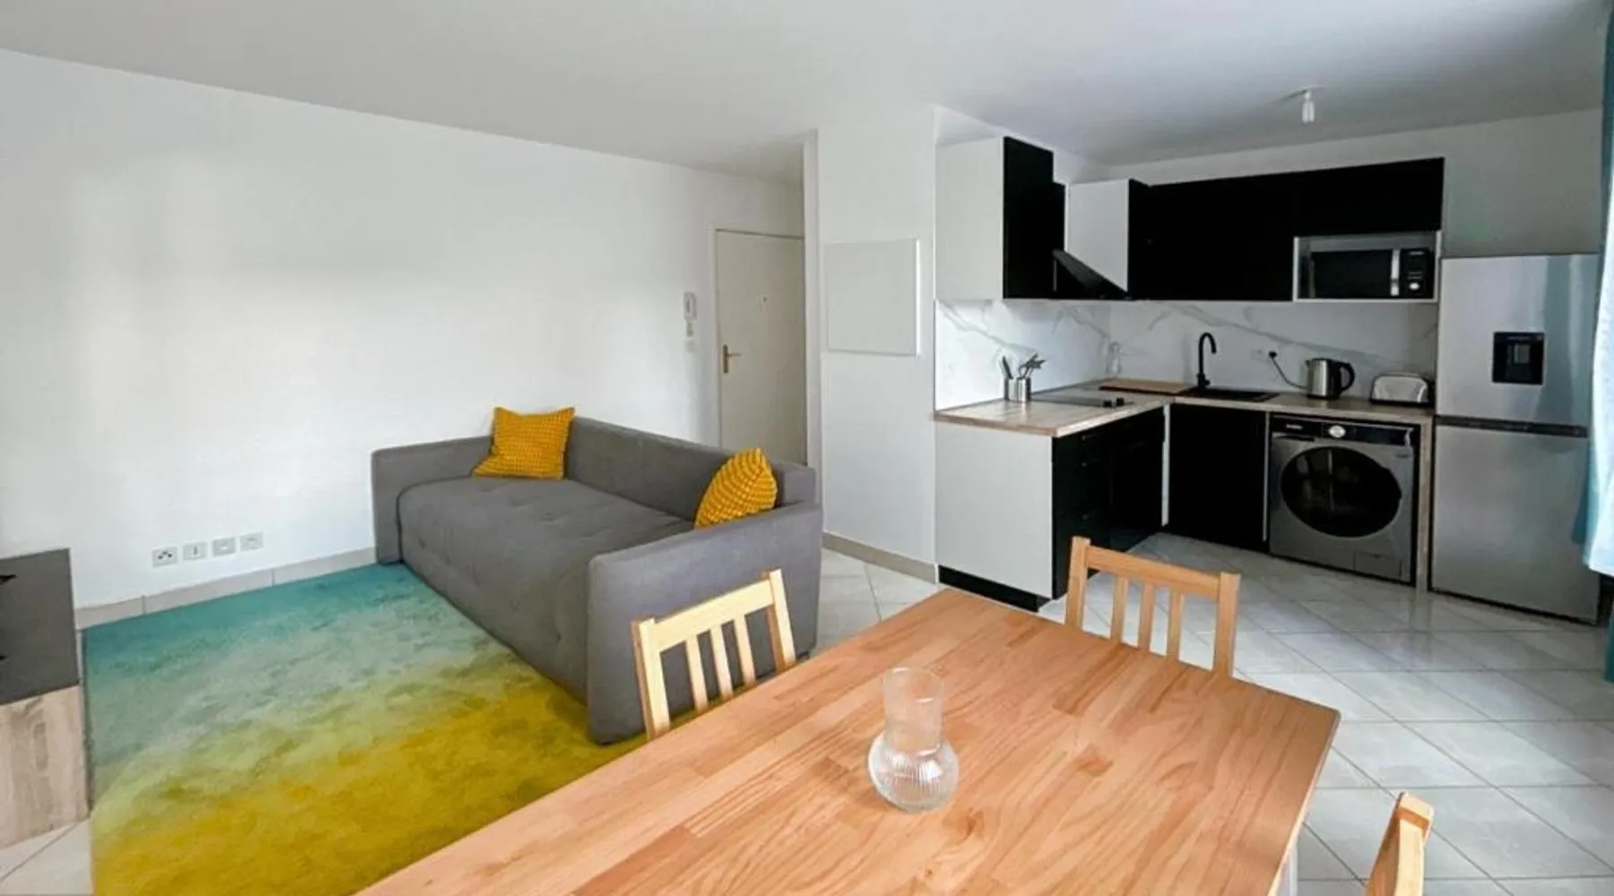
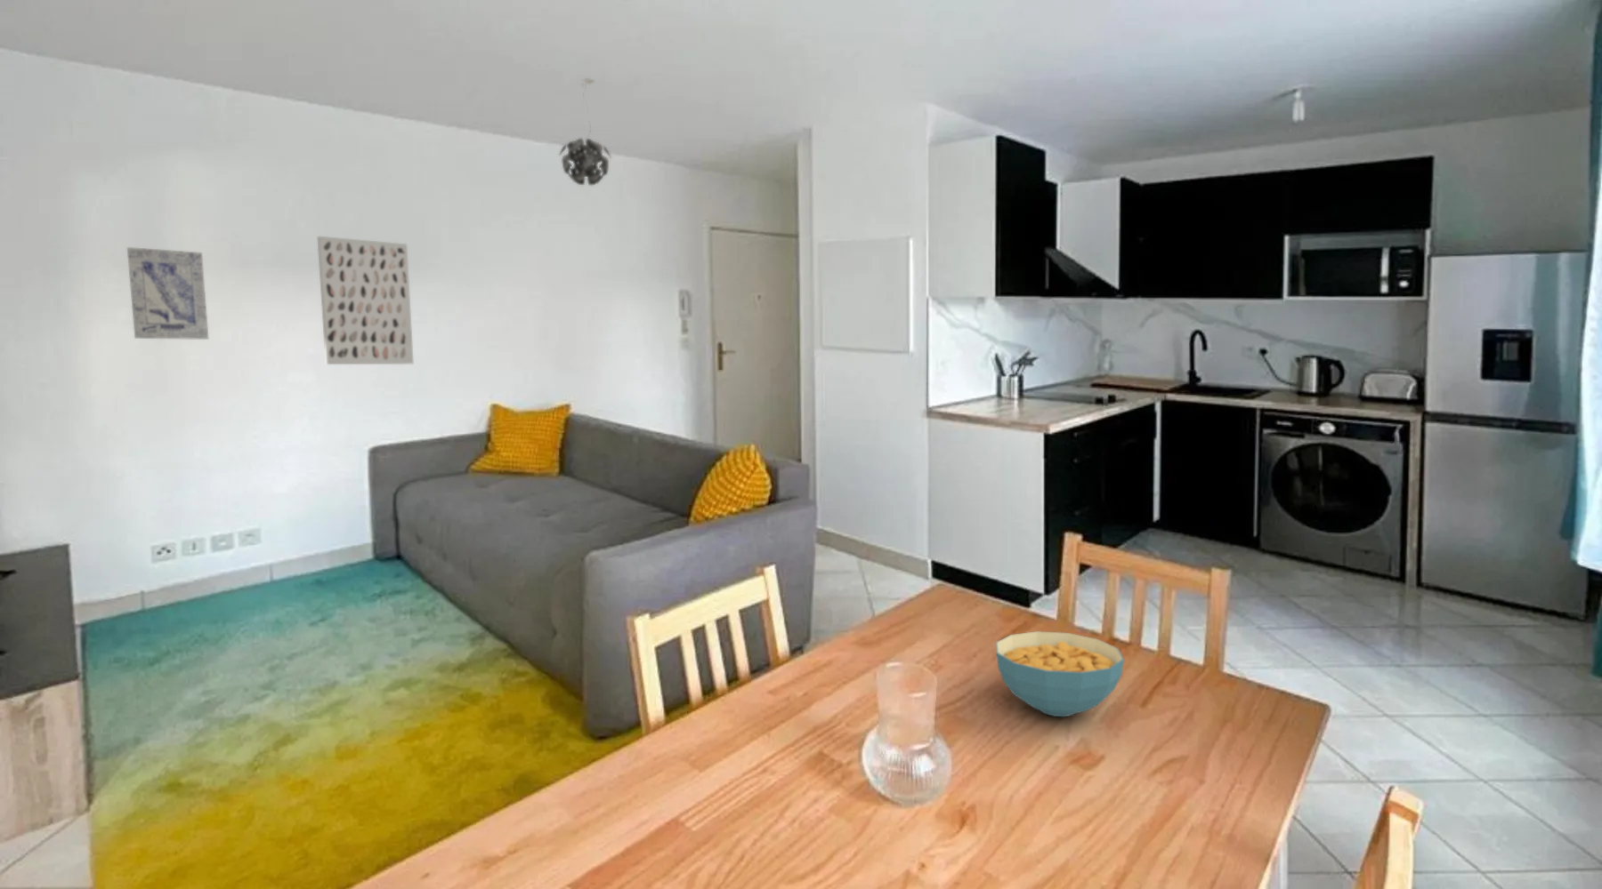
+ pendant light (588, 135)
+ wall art (367, 302)
+ cereal bowl (1056, 679)
+ wall art (169, 295)
